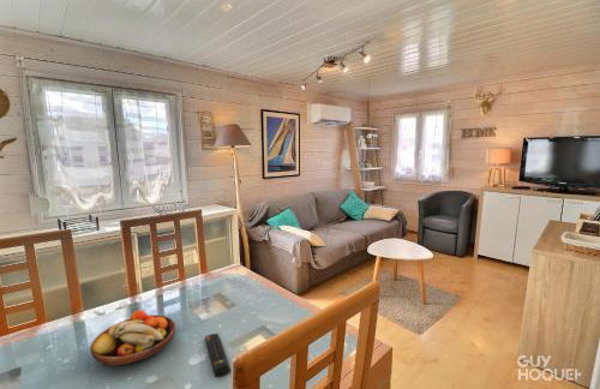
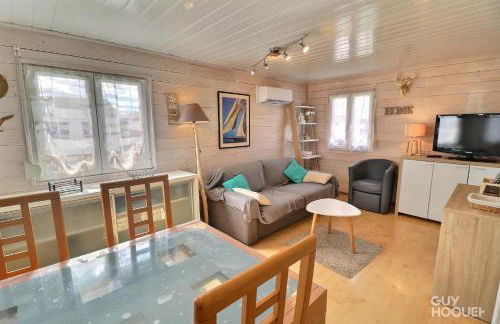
- remote control (216, 353)
- fruit bowl (136, 331)
